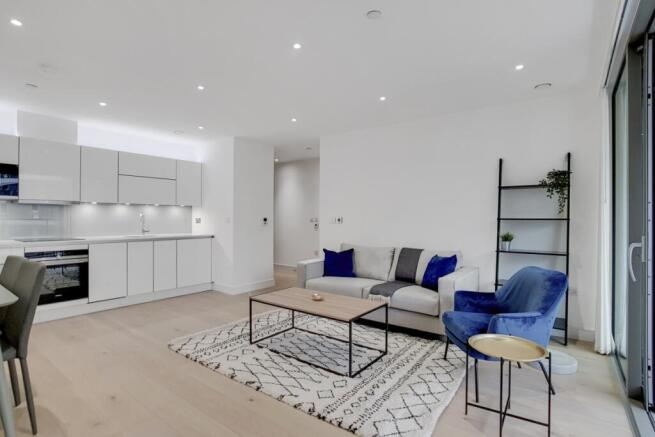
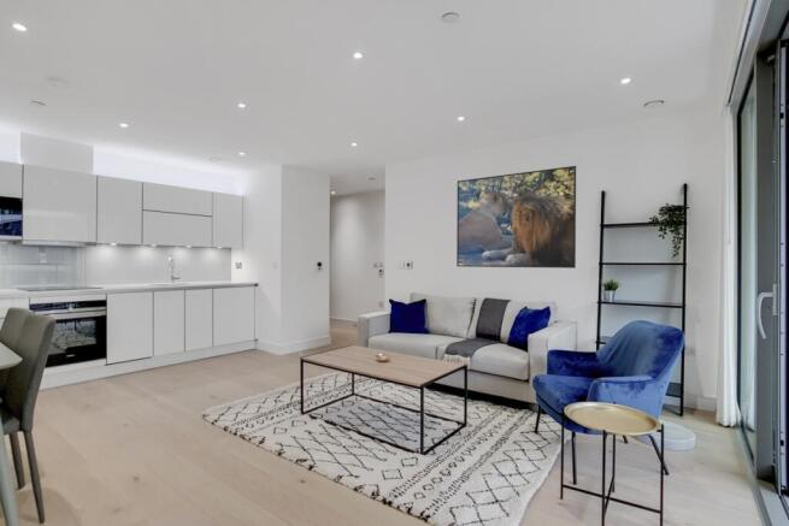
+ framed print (511, 220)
